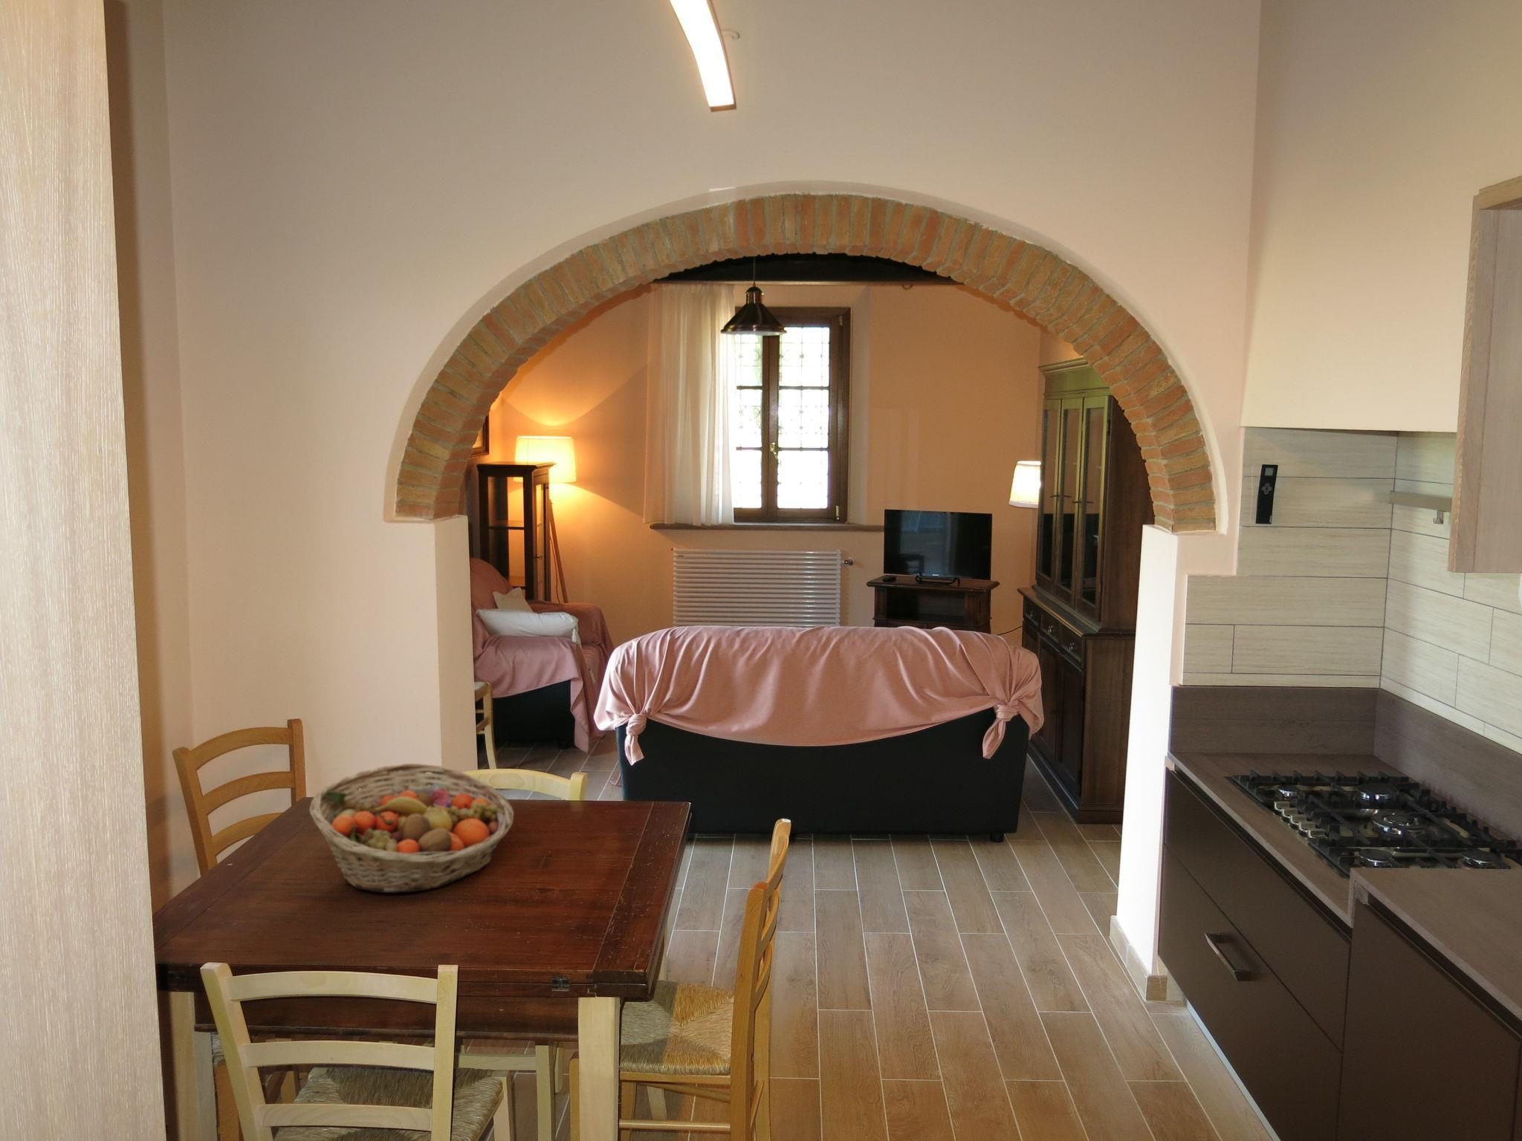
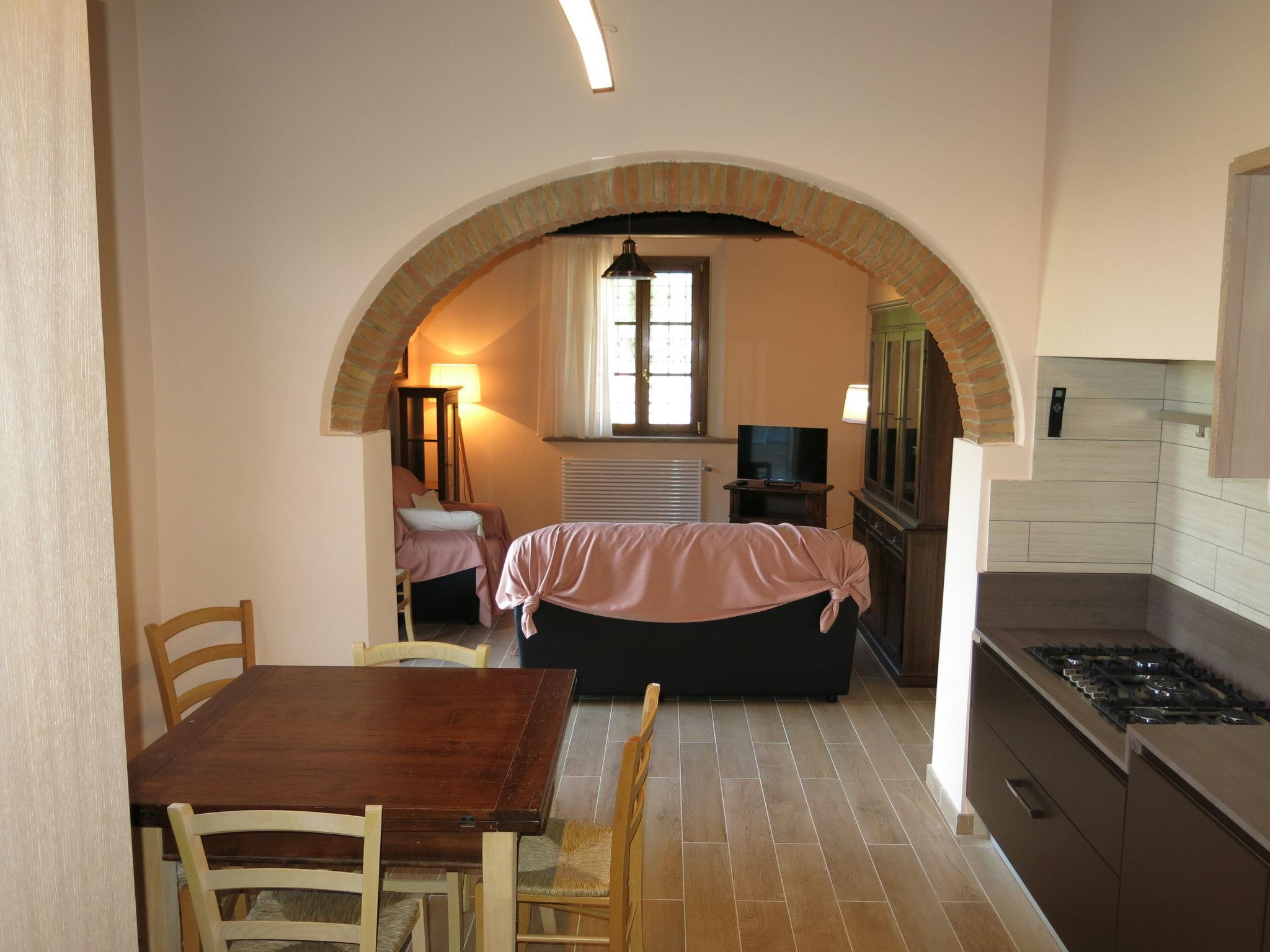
- fruit basket (415, 825)
